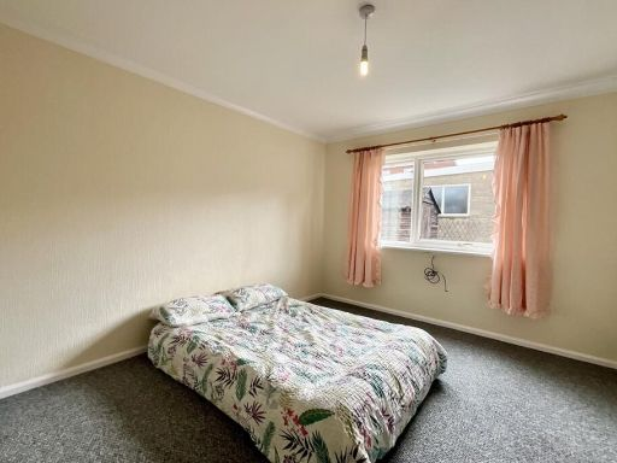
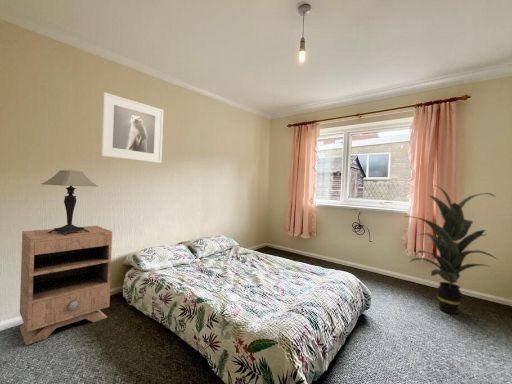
+ table lamp (70, 201)
+ indoor plant (445, 246)
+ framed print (135, 130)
+ nightstand (67, 277)
